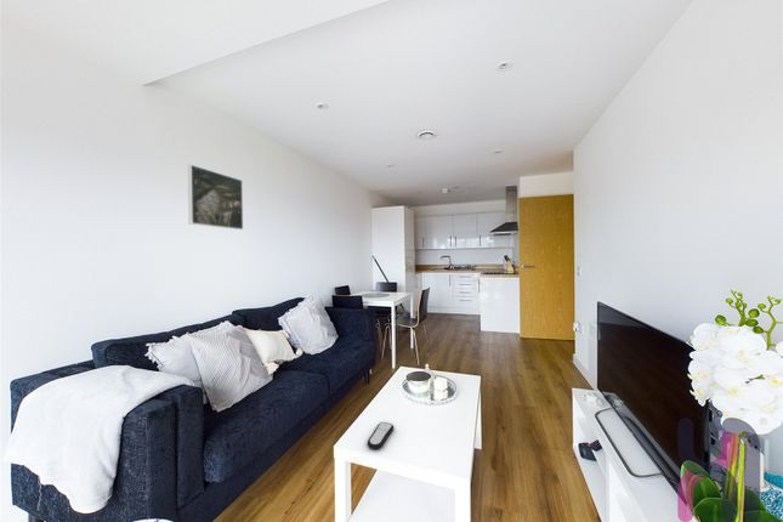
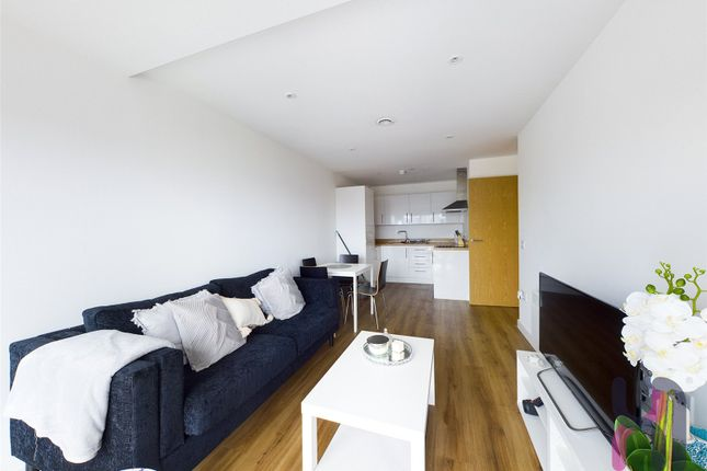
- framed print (217, 199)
- remote control (380, 435)
